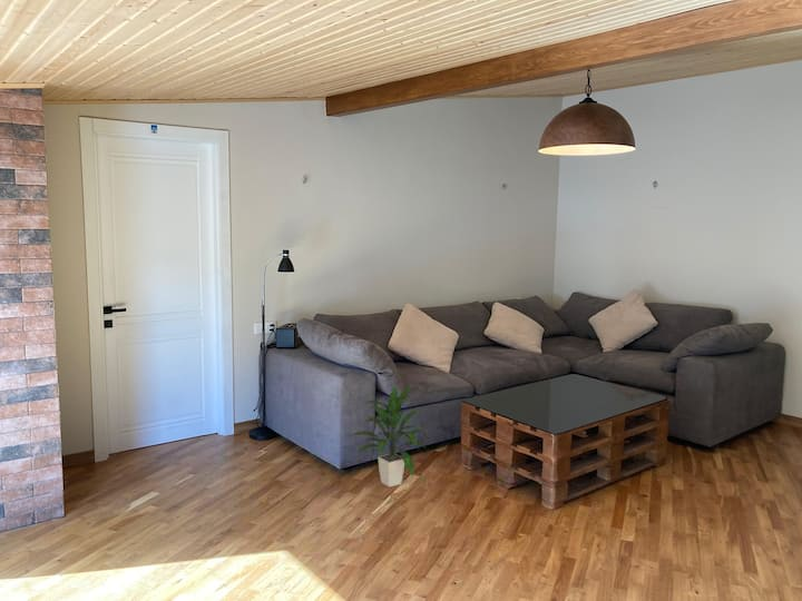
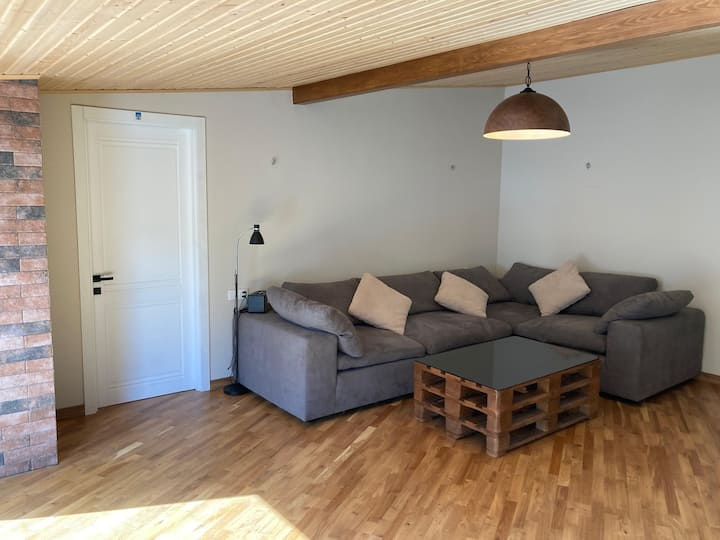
- indoor plant (392, 436)
